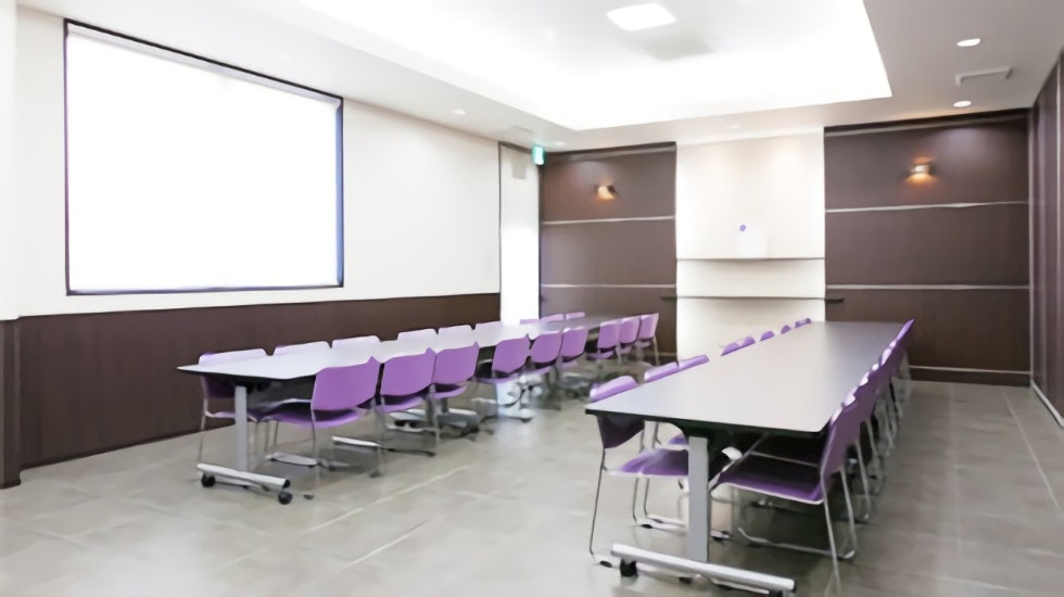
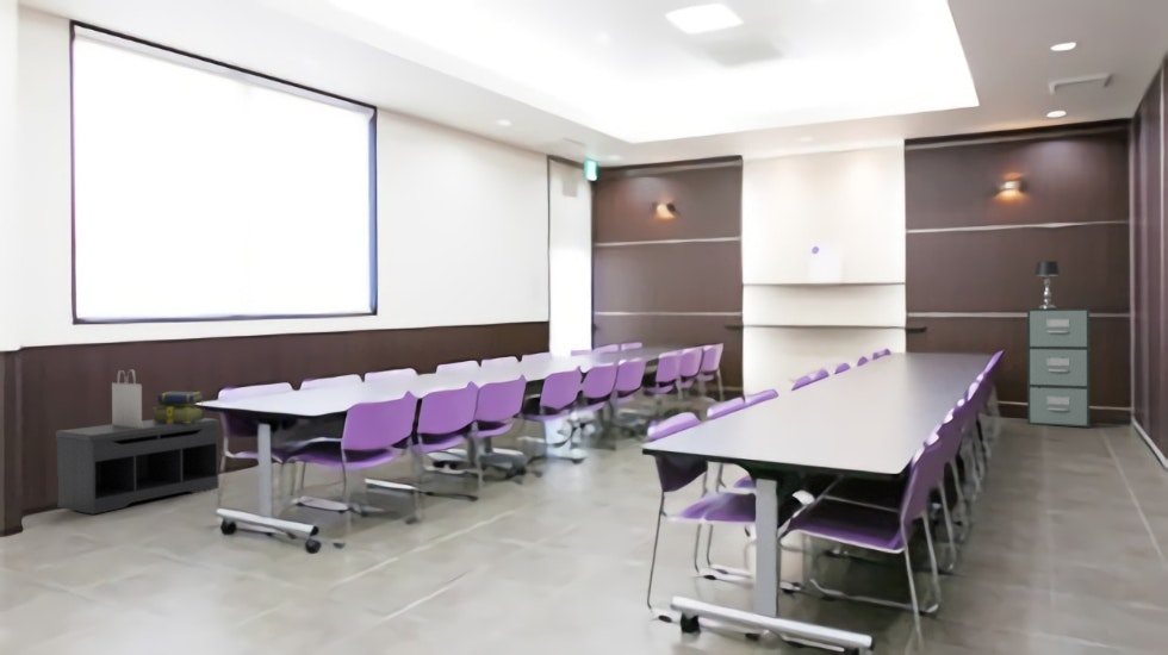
+ table lamp (1046, 285)
+ tote bag (126, 398)
+ bench (142, 460)
+ stack of books (180, 406)
+ filing cabinet (1058, 366)
